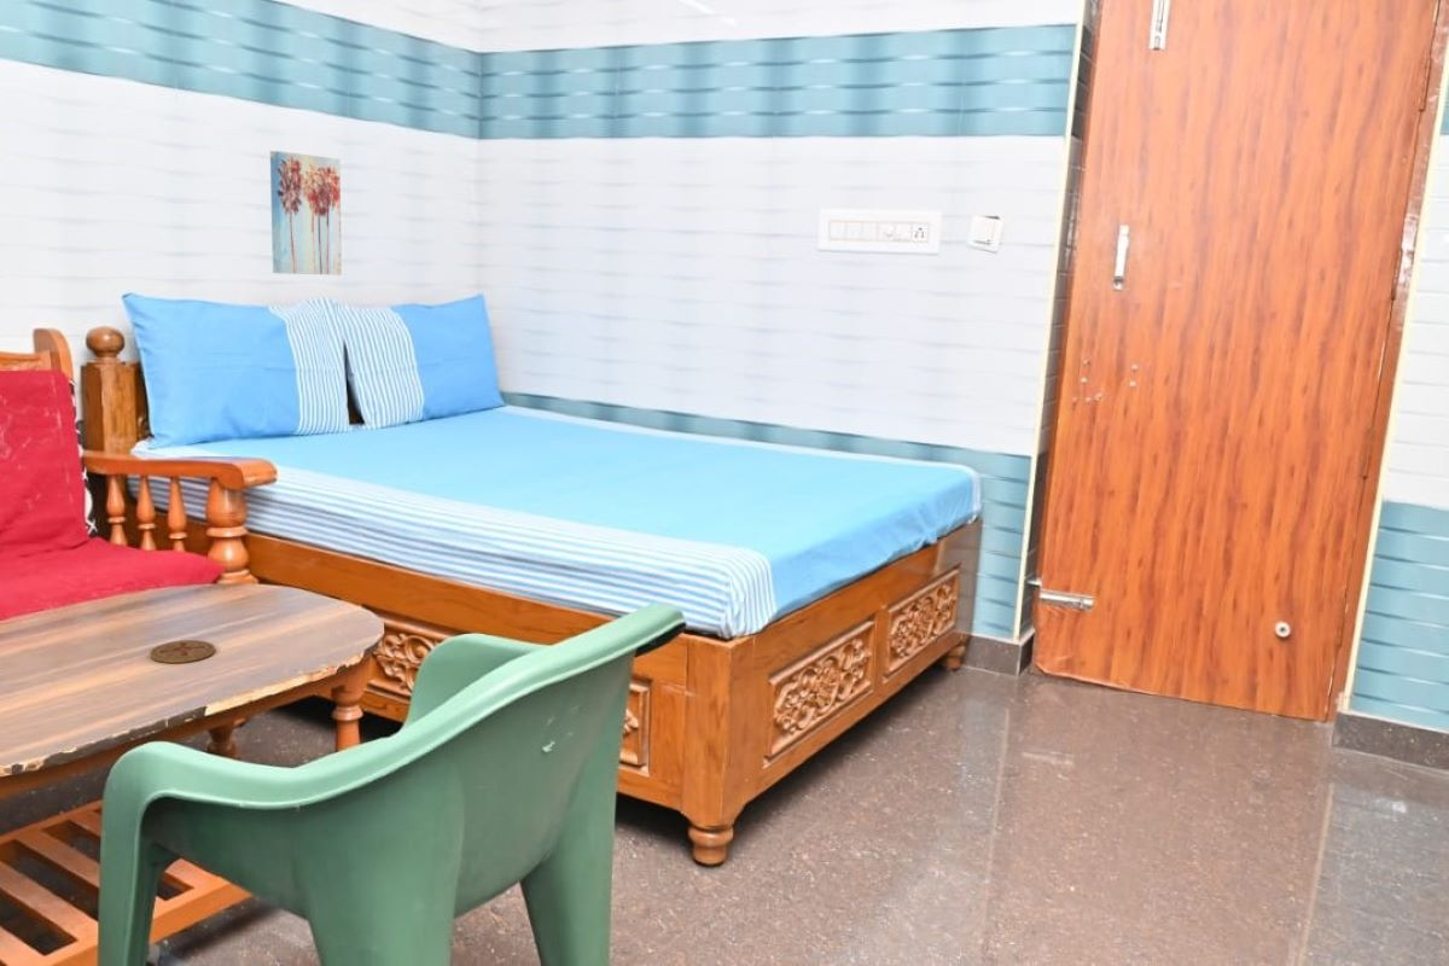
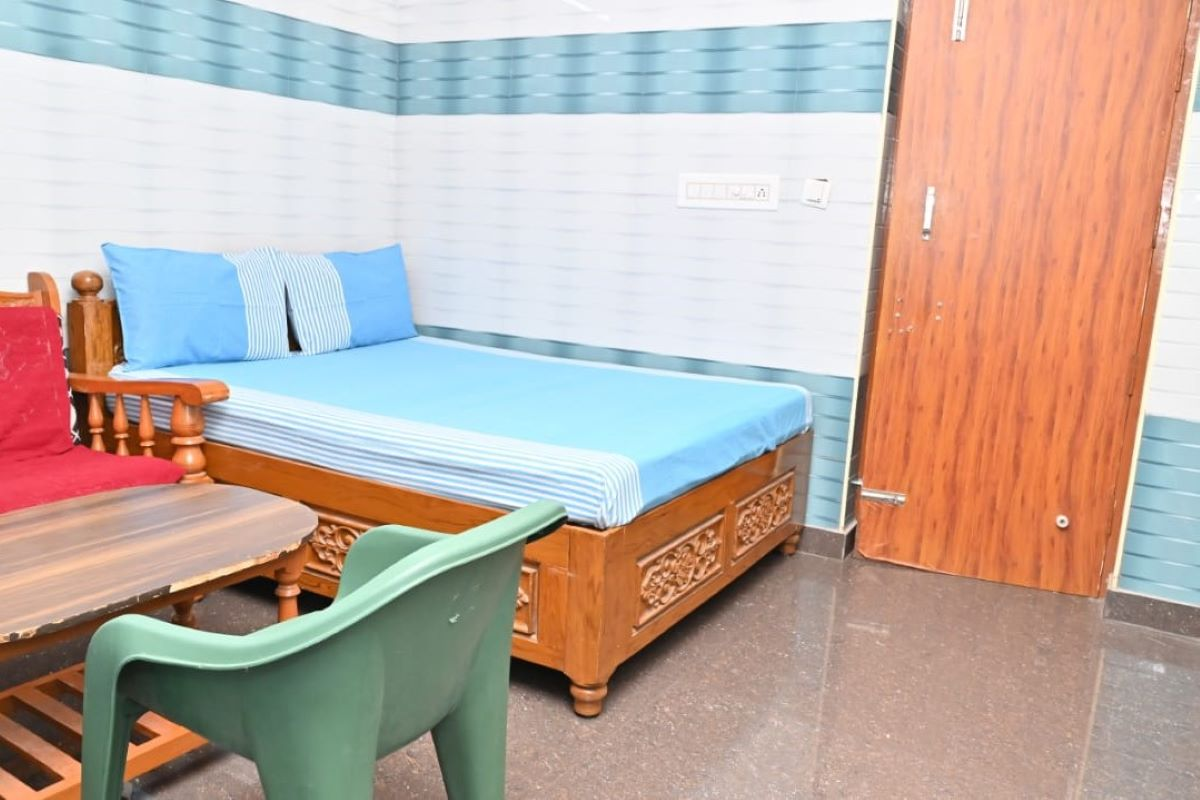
- wall art (307, 215)
- coaster (182, 651)
